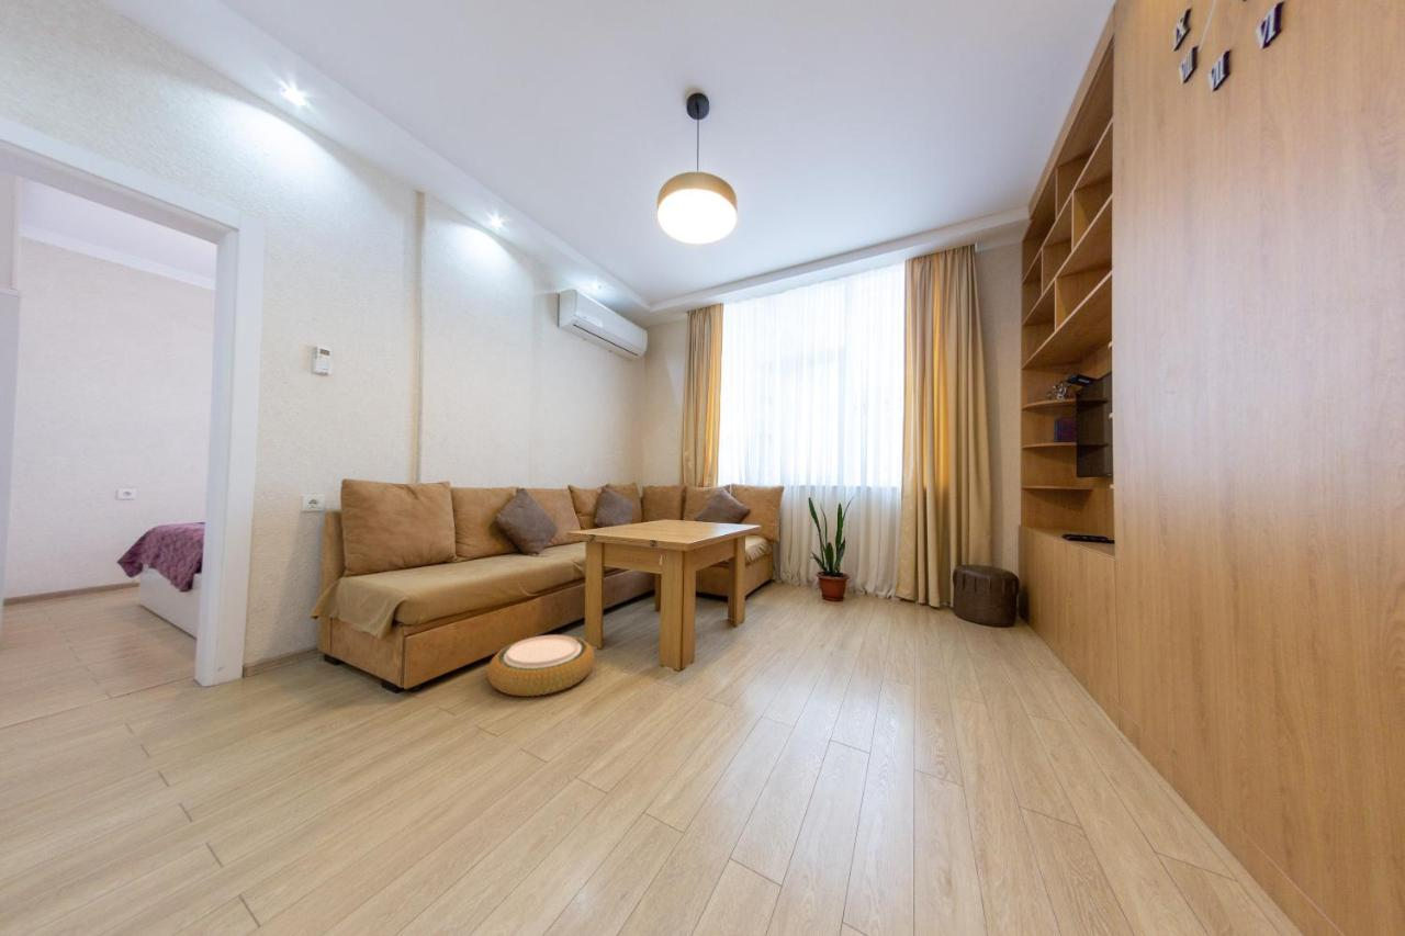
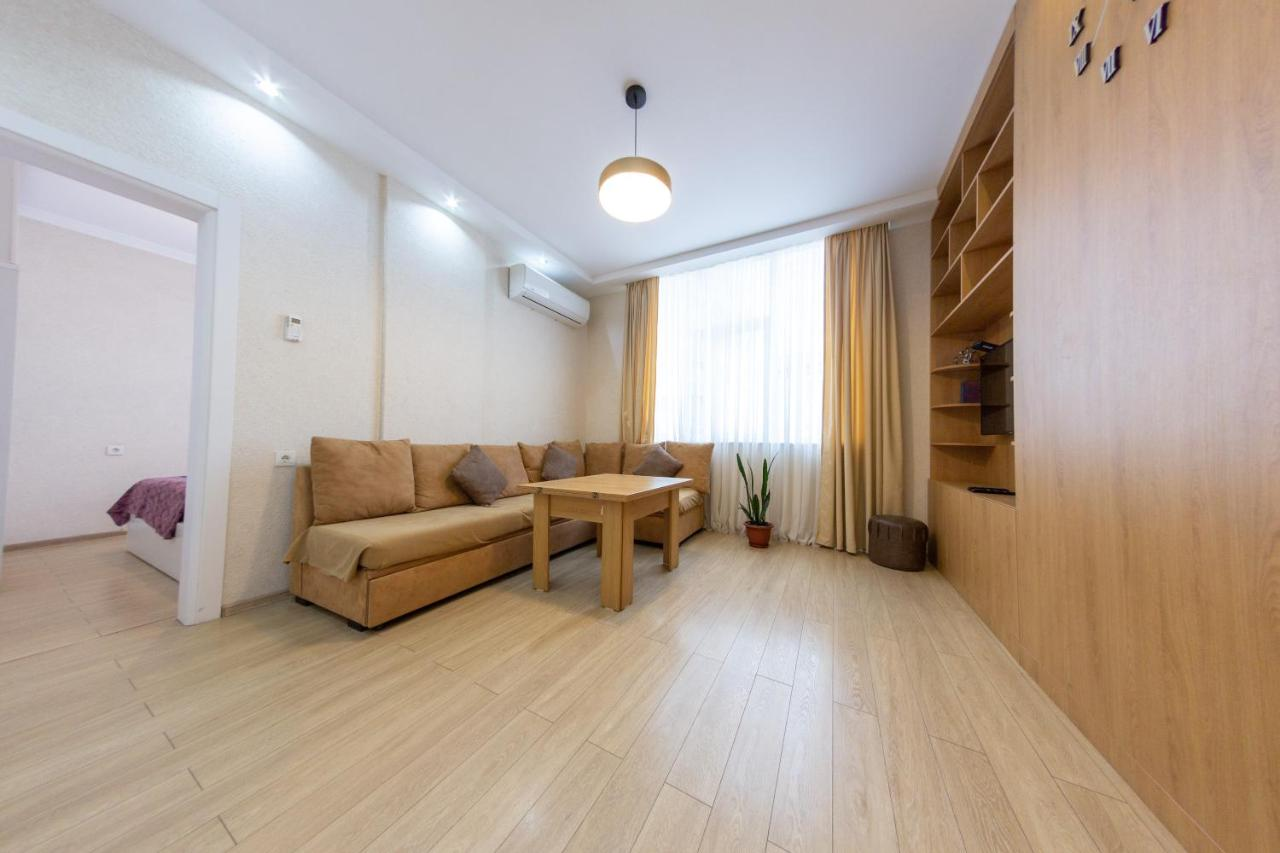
- woven basket (543, 661)
